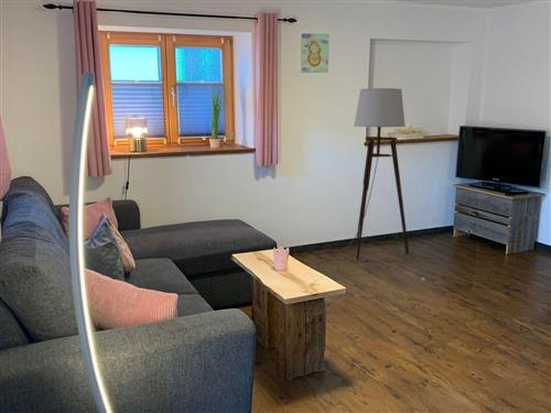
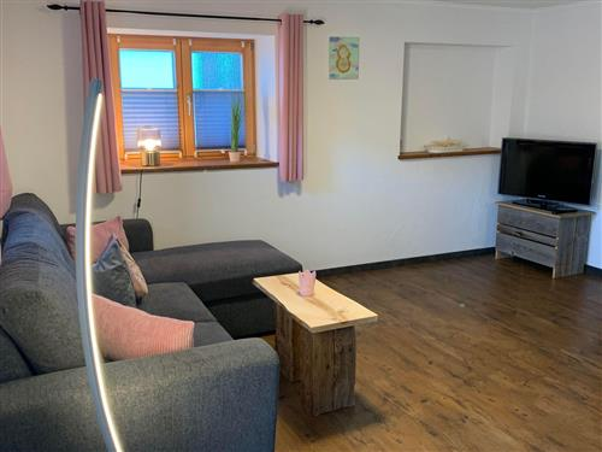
- floor lamp (365, 173)
